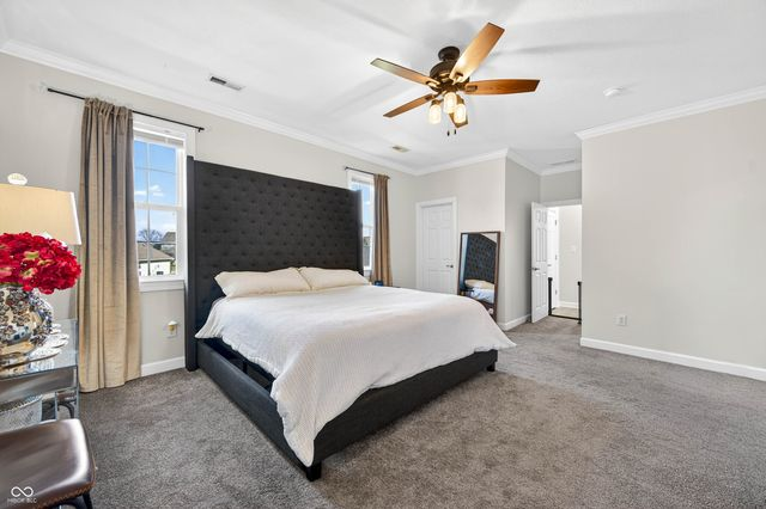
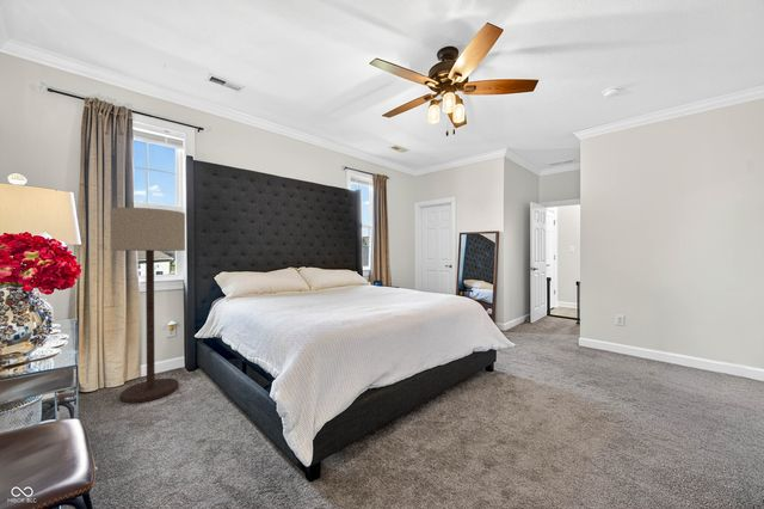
+ floor lamp (149, 301)
